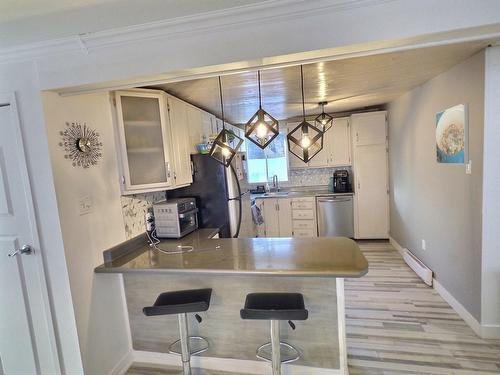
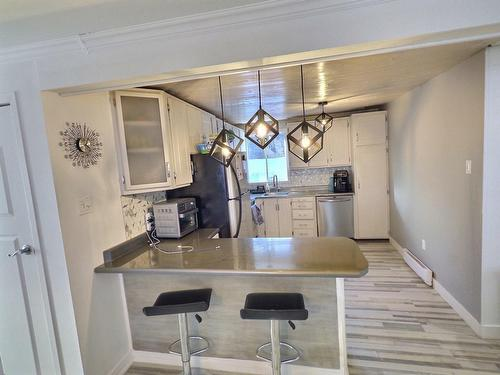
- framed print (450, 136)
